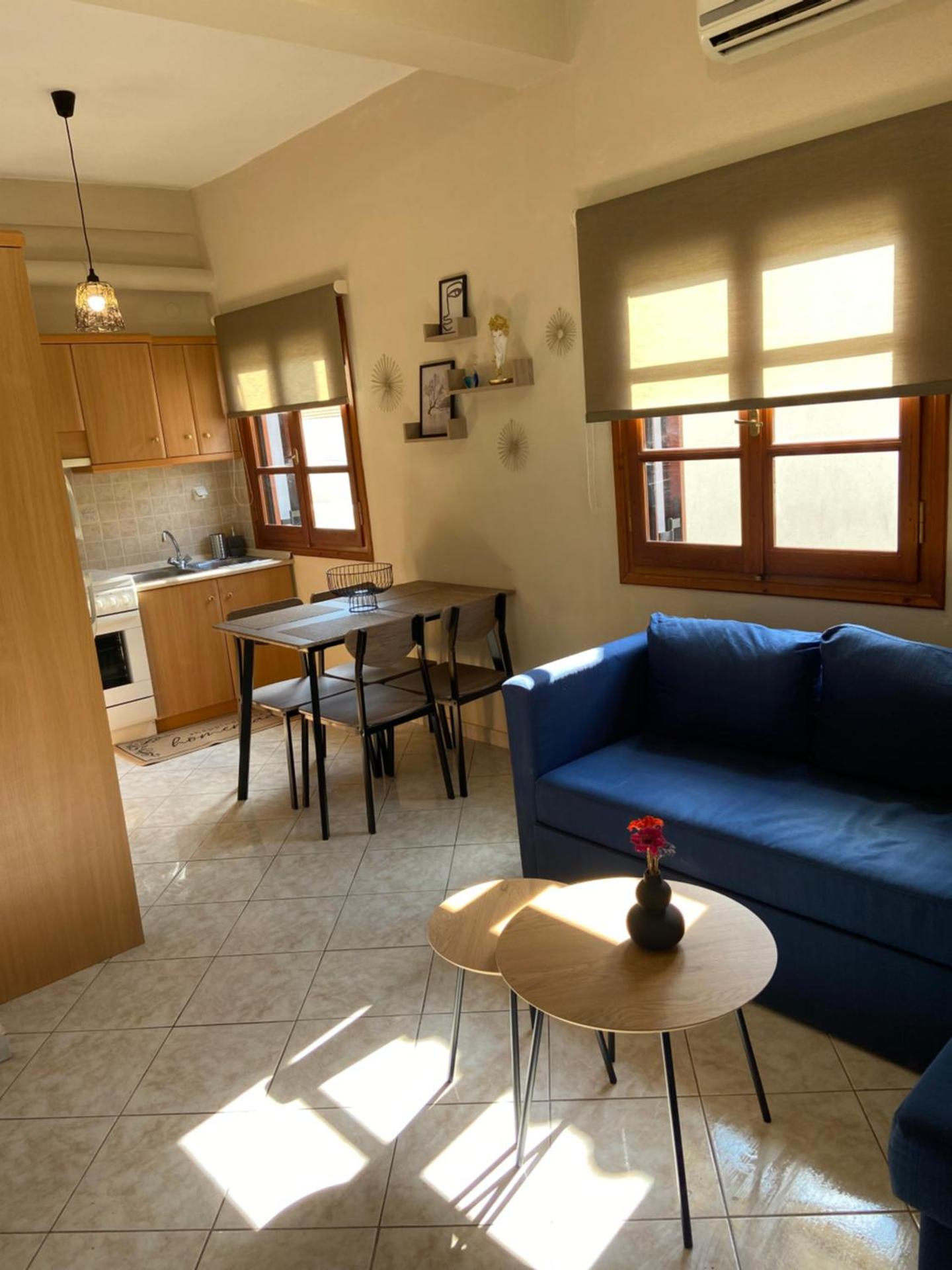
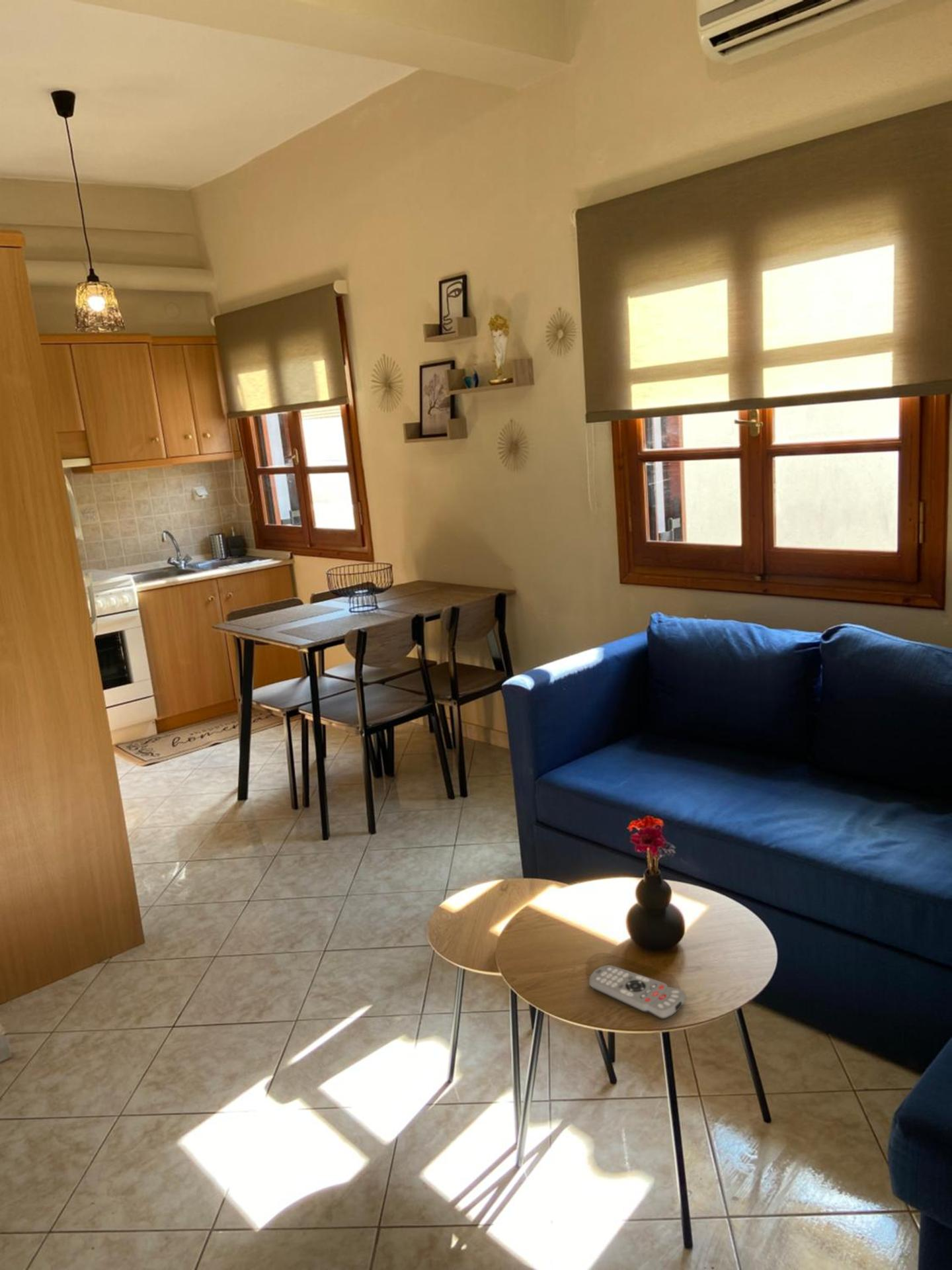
+ remote control (634, 990)
